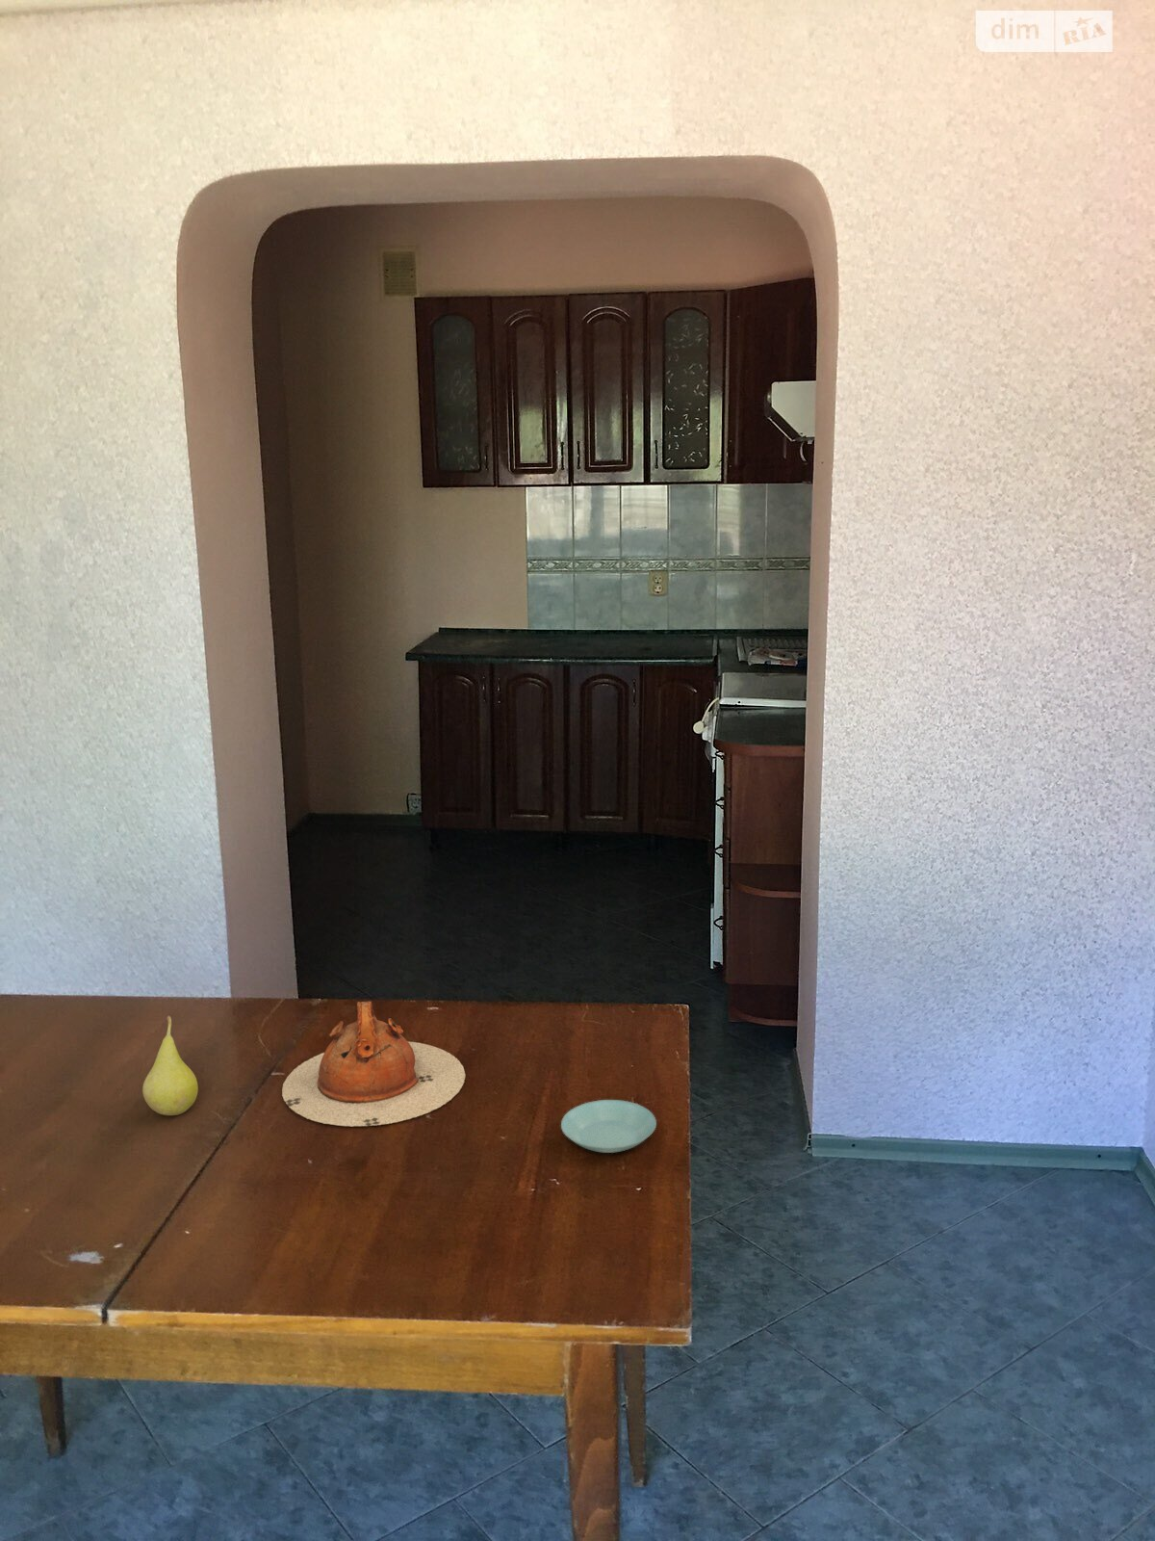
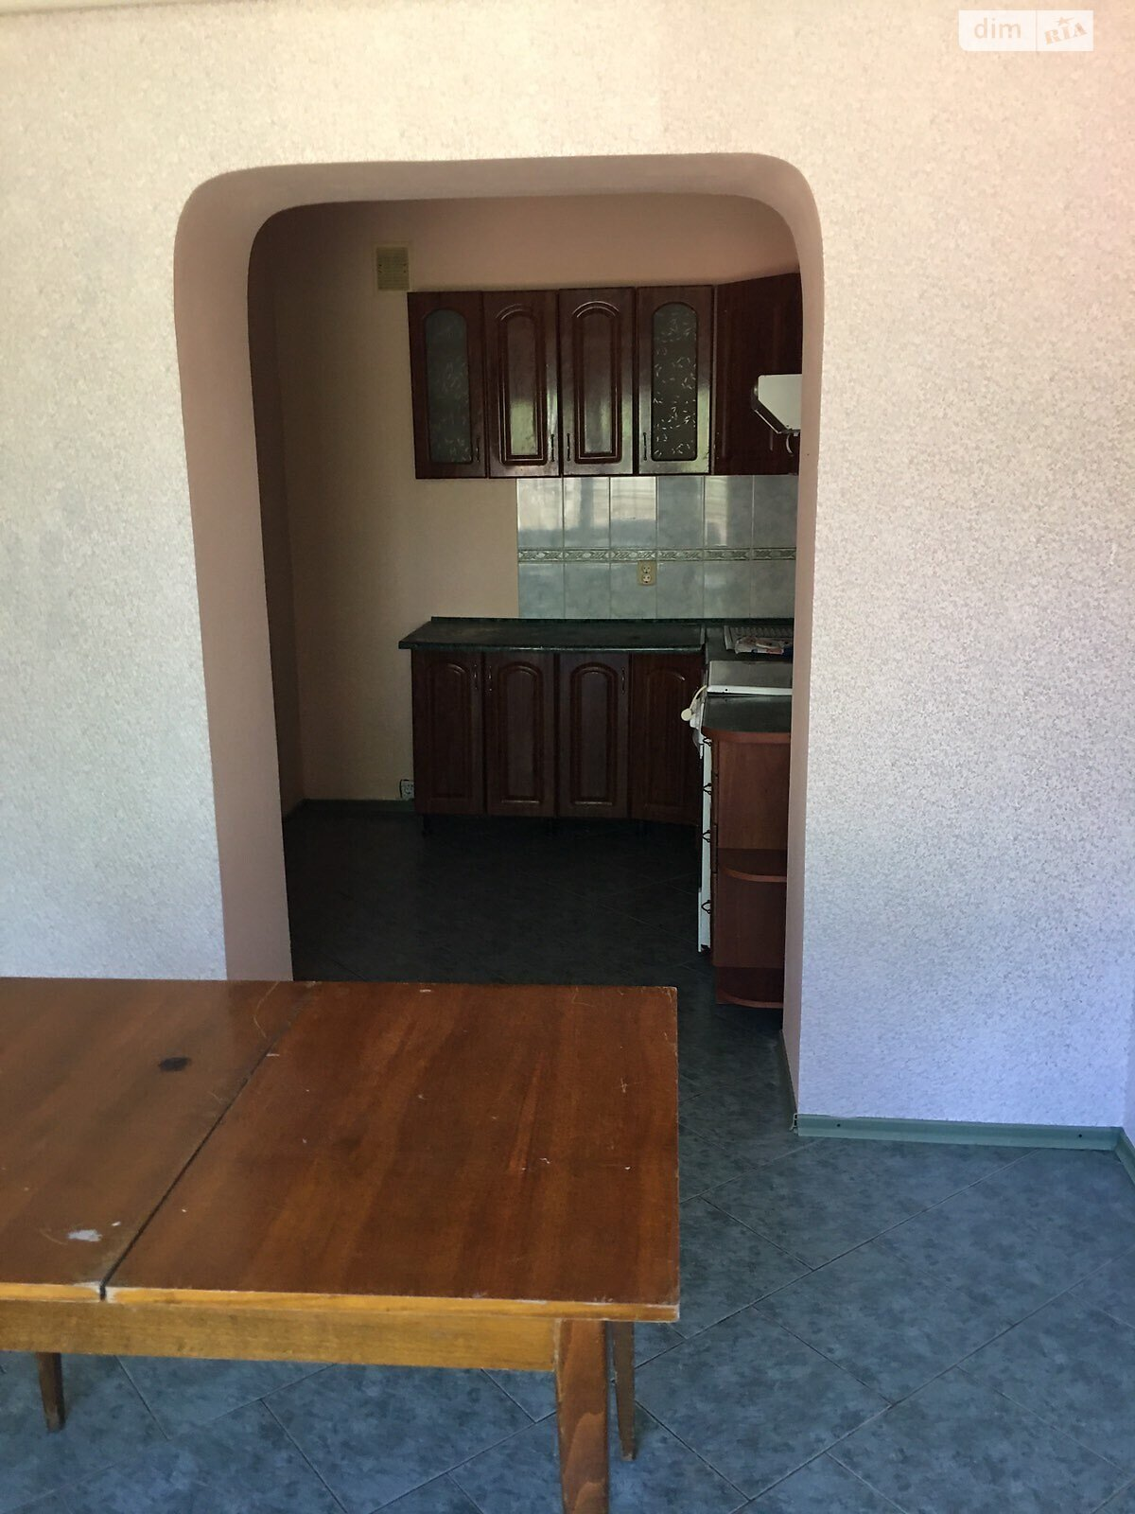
- fruit (170, 1068)
- saucer (608, 1130)
- teapot (372, 1044)
